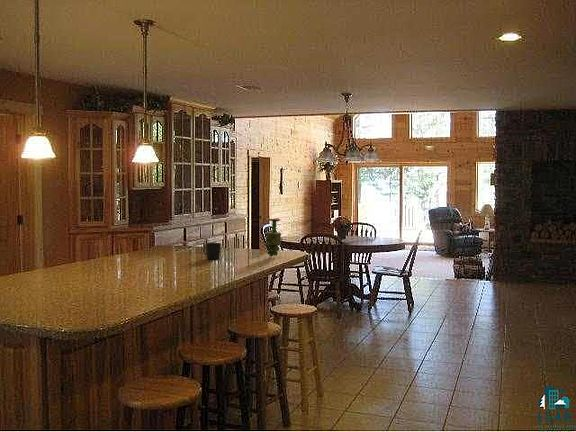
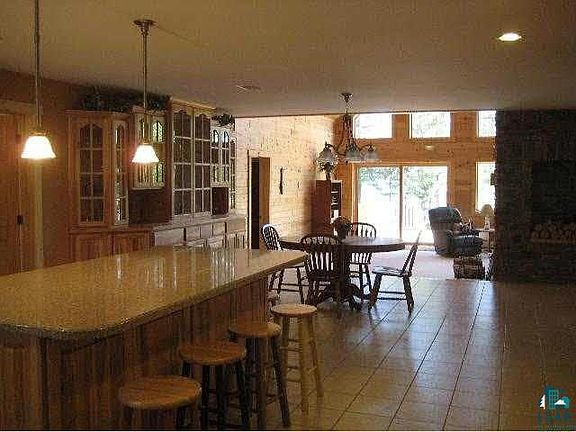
- cup (211, 250)
- flower (274, 237)
